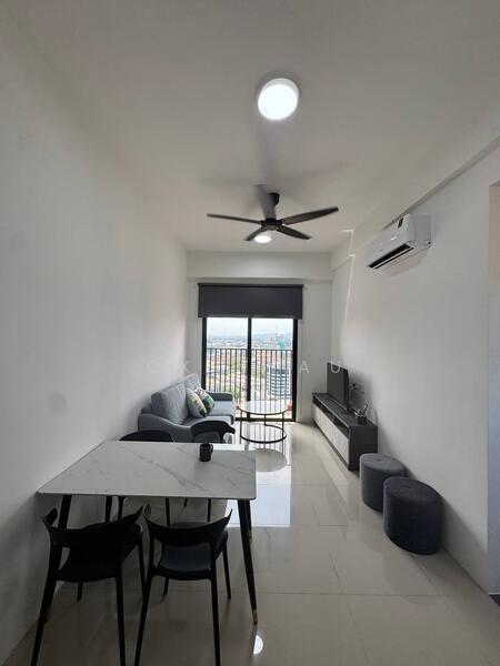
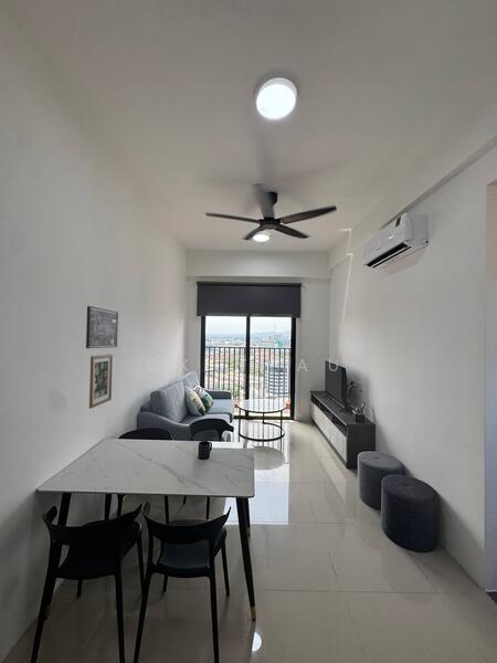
+ wall art (102, 379)
+ wall art (103, 328)
